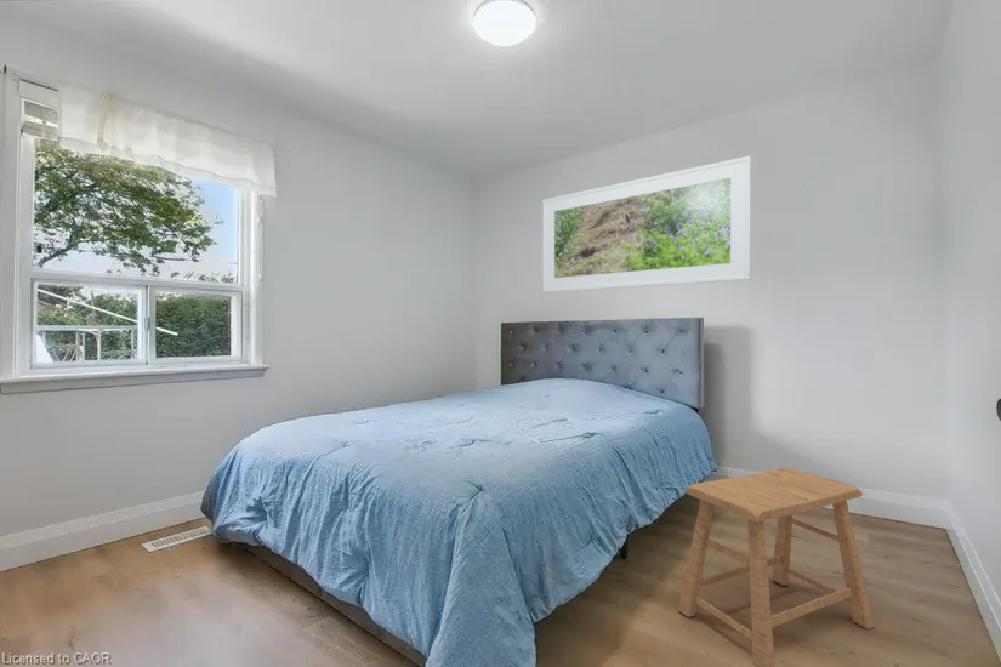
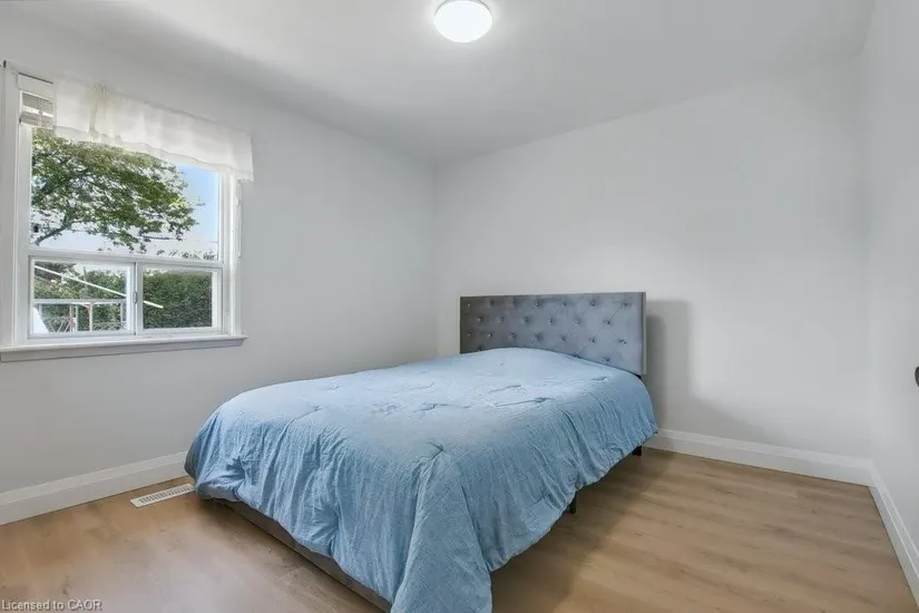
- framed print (631, 234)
- stool (774, 552)
